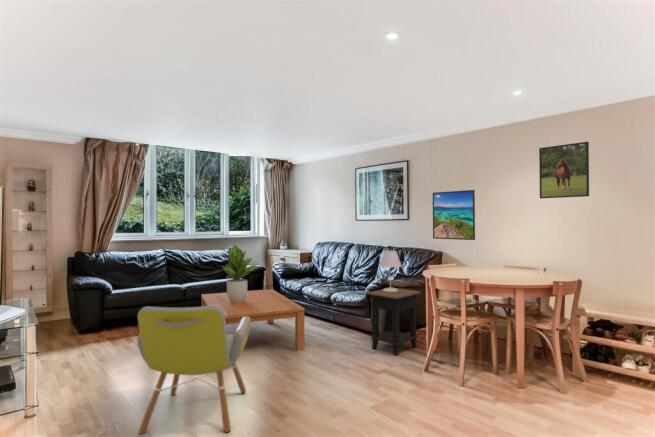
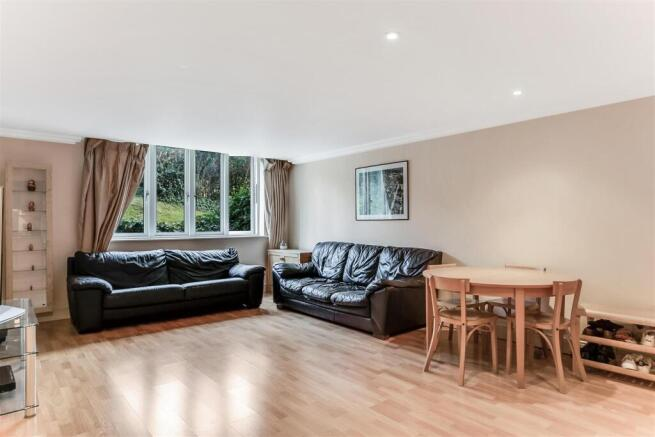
- side table (394, 320)
- coffee table (250, 319)
- armchair (196, 354)
- potted plant (237, 273)
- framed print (563, 171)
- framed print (452, 215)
- table lamp (390, 270)
